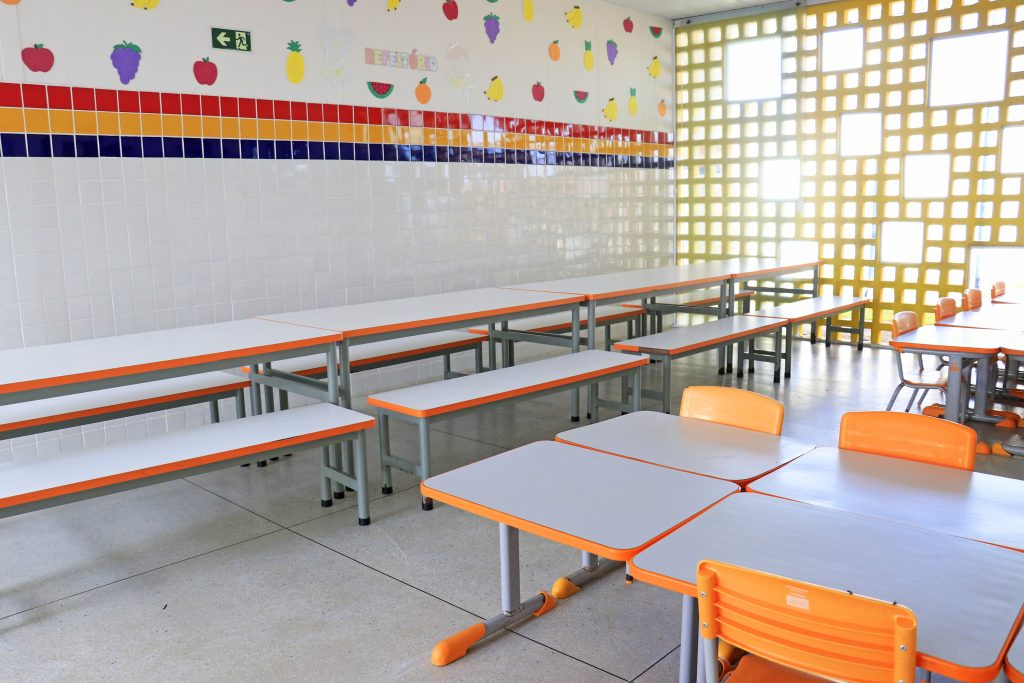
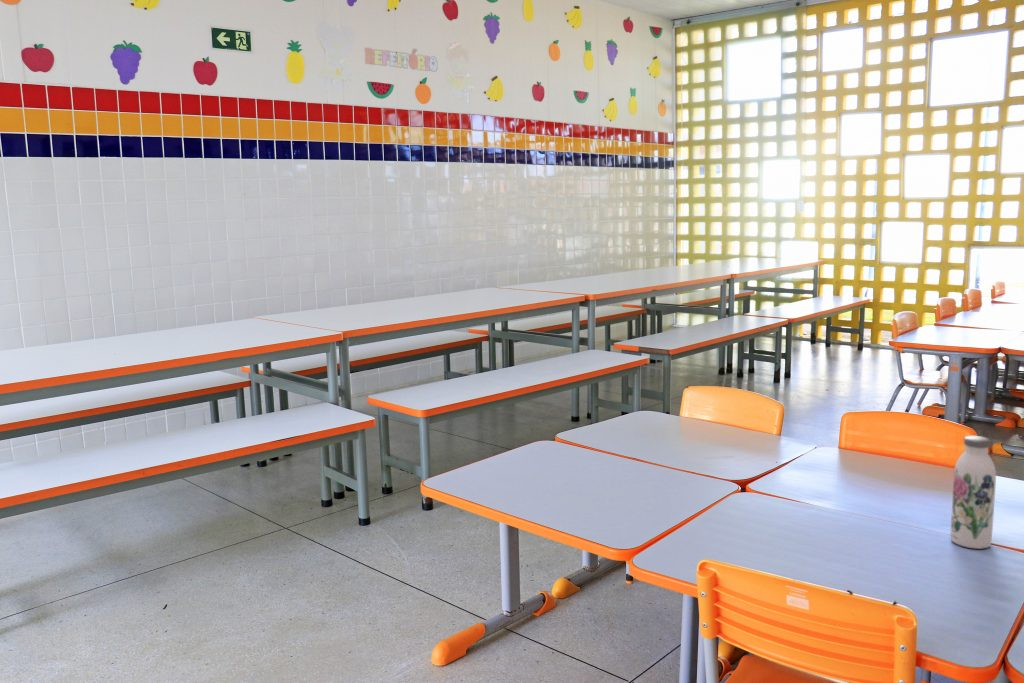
+ water bottle (973, 490)
